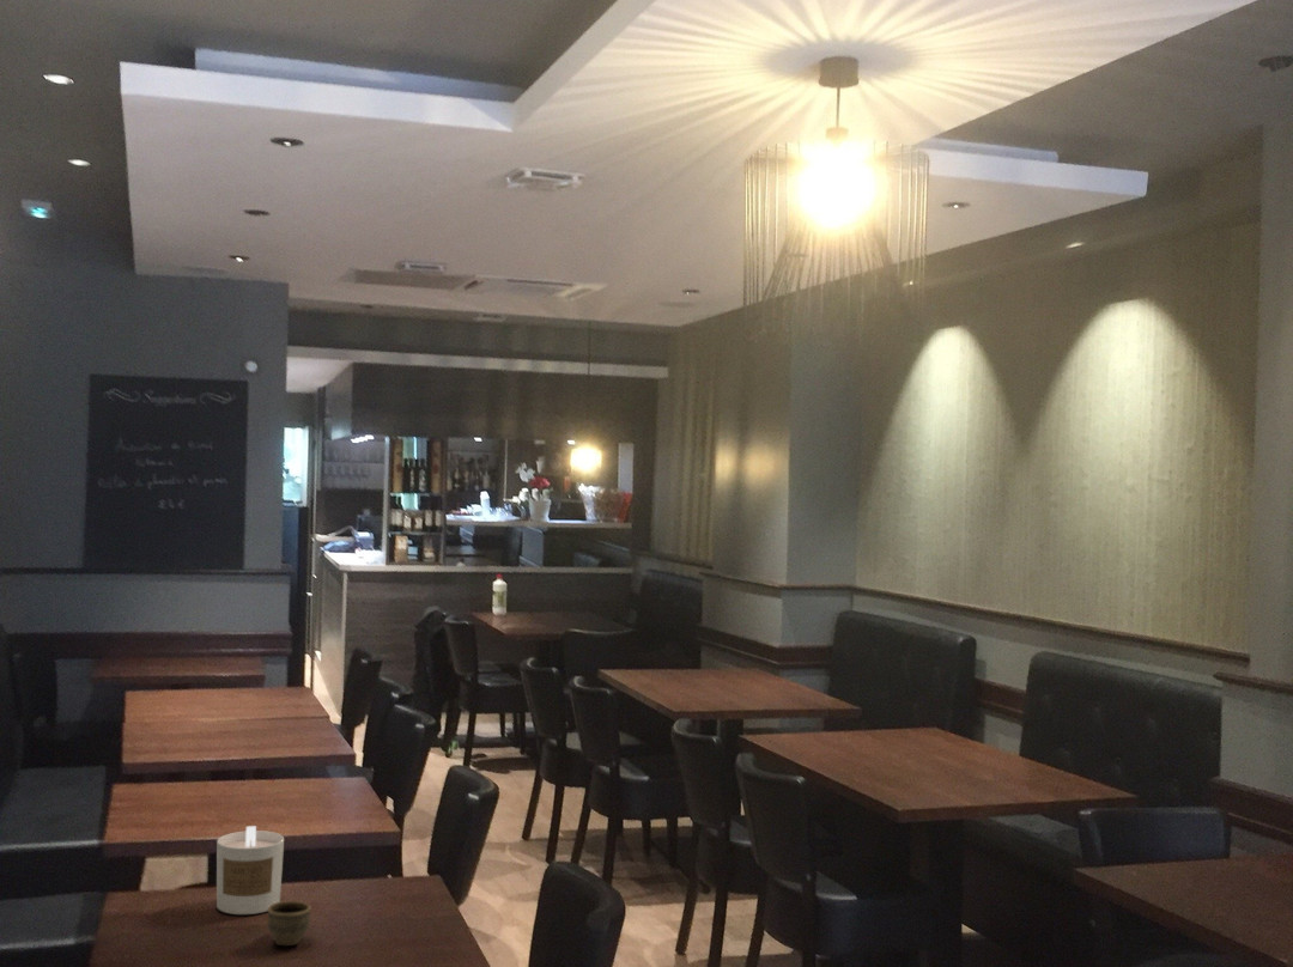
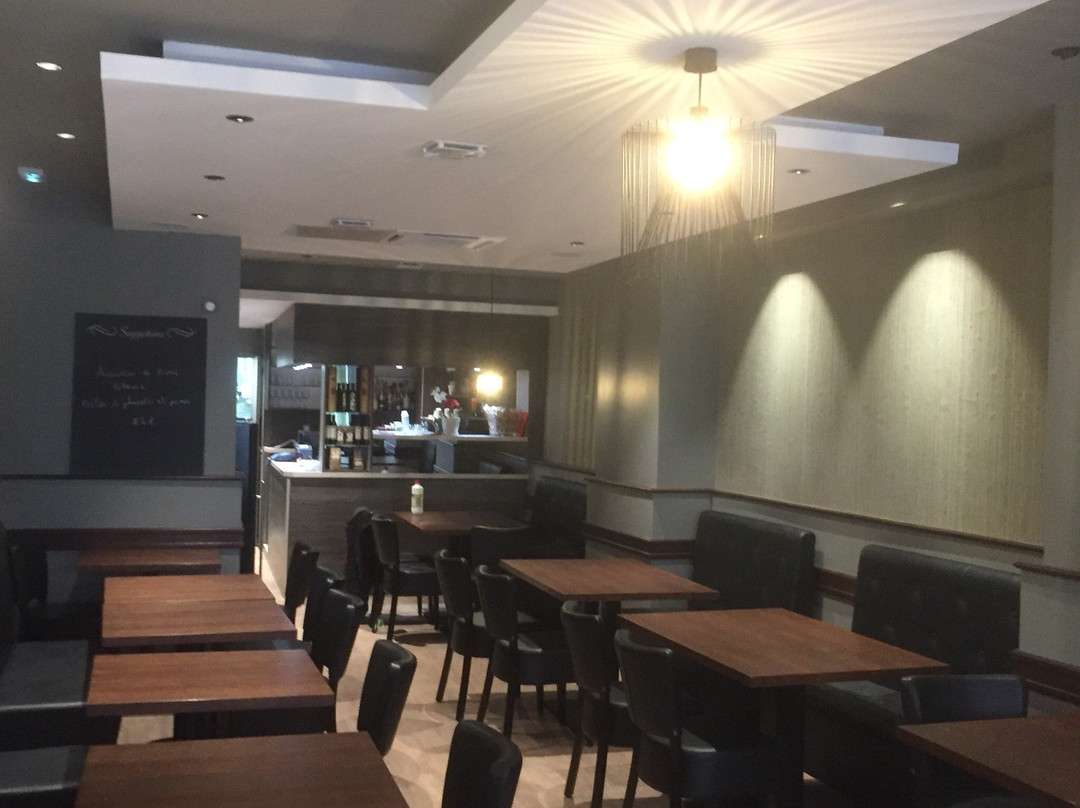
- candle (249, 865)
- cup (290, 922)
